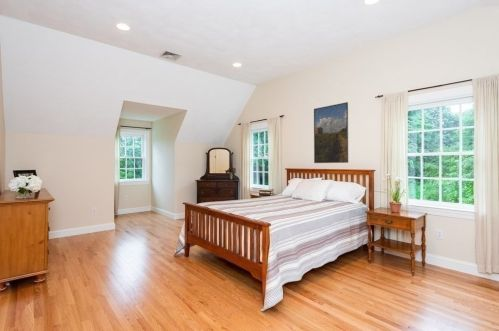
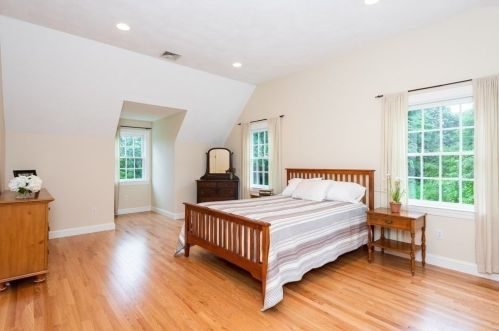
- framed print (330, 134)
